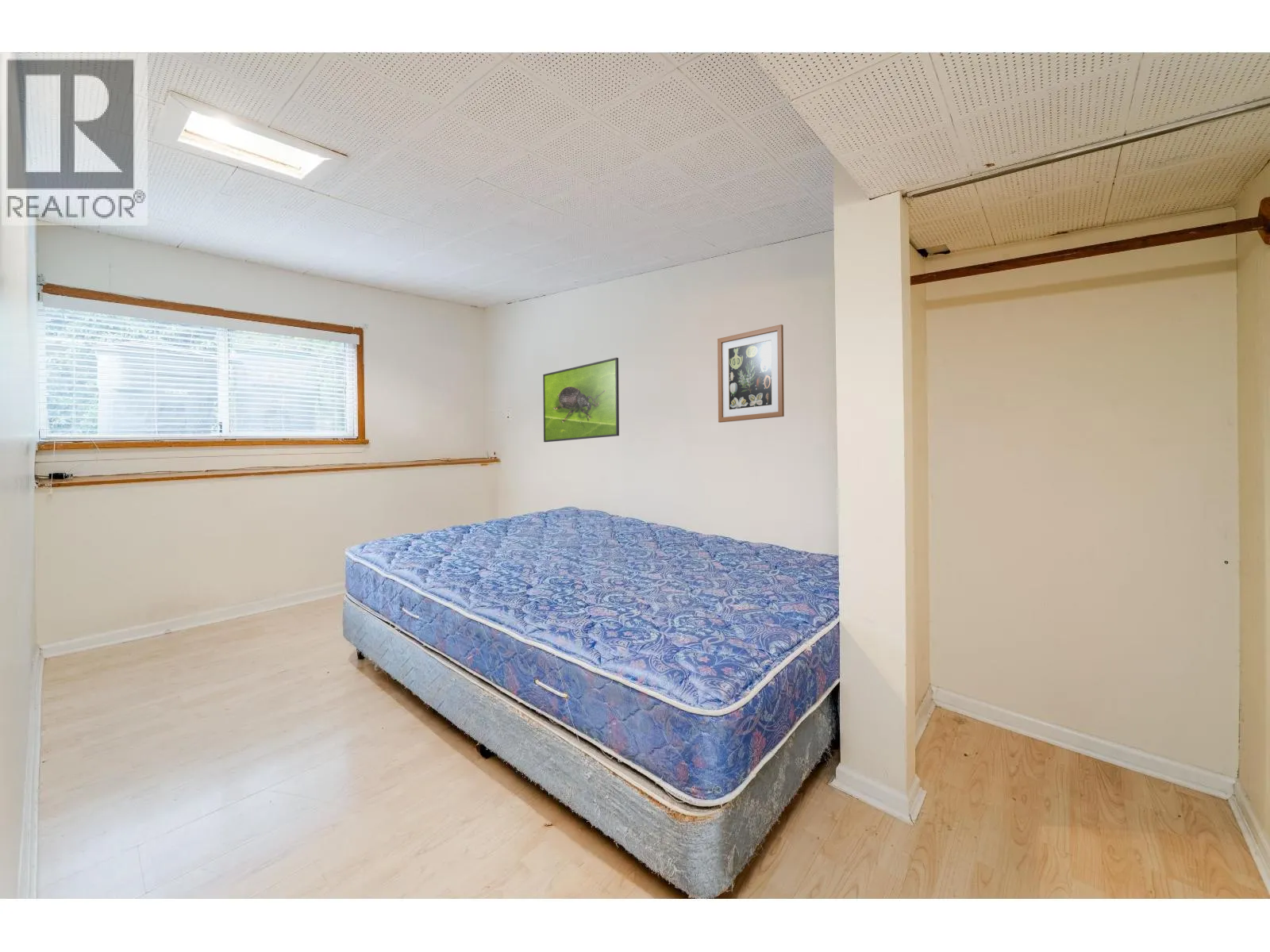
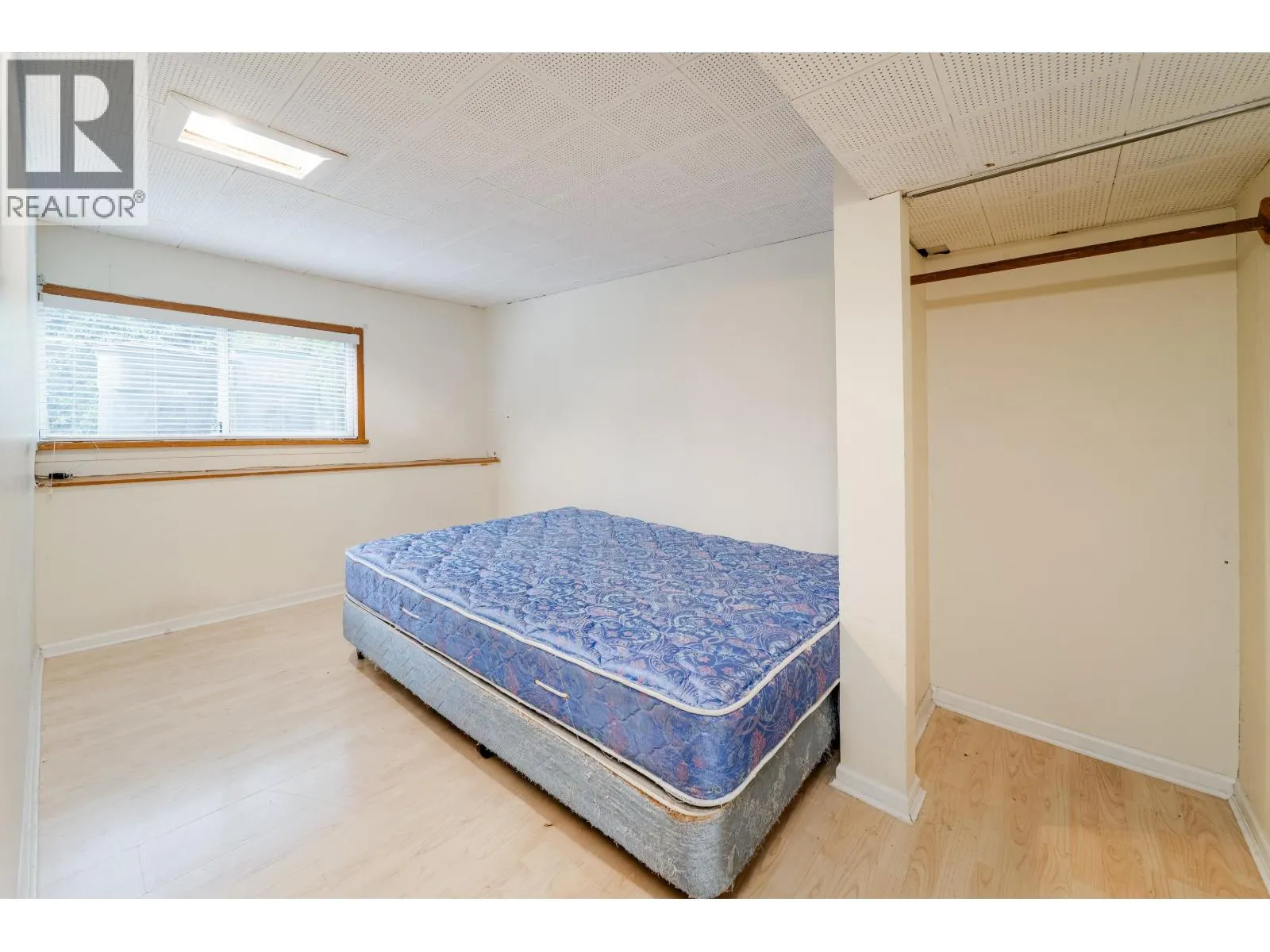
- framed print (578, 402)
- wall art (749, 375)
